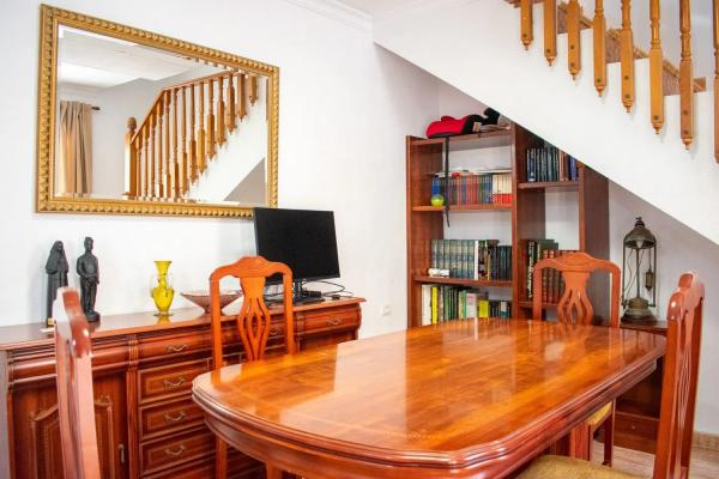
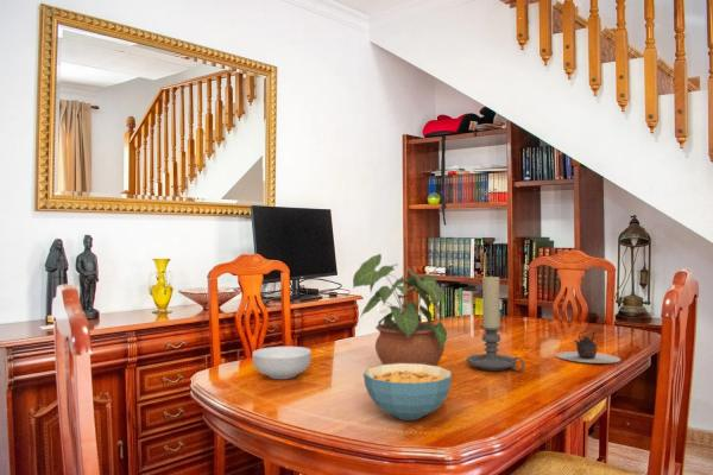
+ potted plant (398, 315)
+ cereal bowl (282, 363)
+ cereal bowl (408, 394)
+ candle holder (496, 321)
+ teapot (587, 343)
